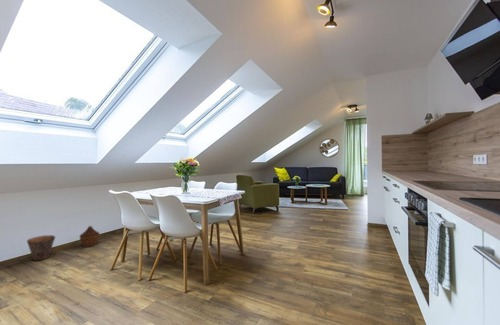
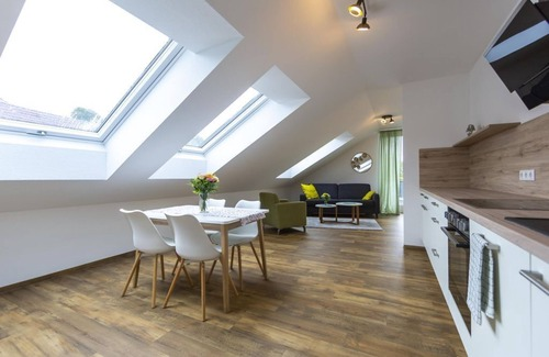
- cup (41, 248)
- woven basket (89, 235)
